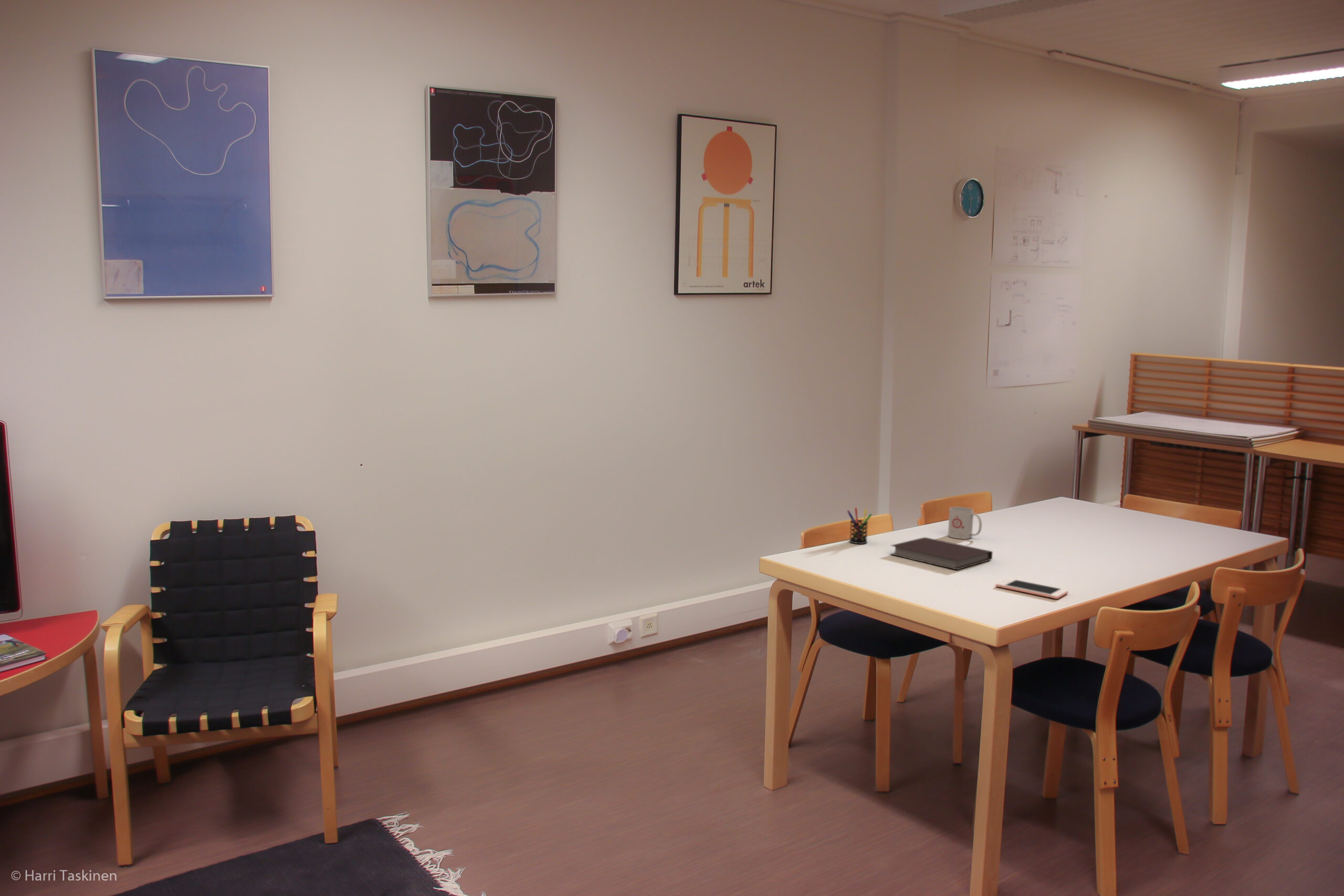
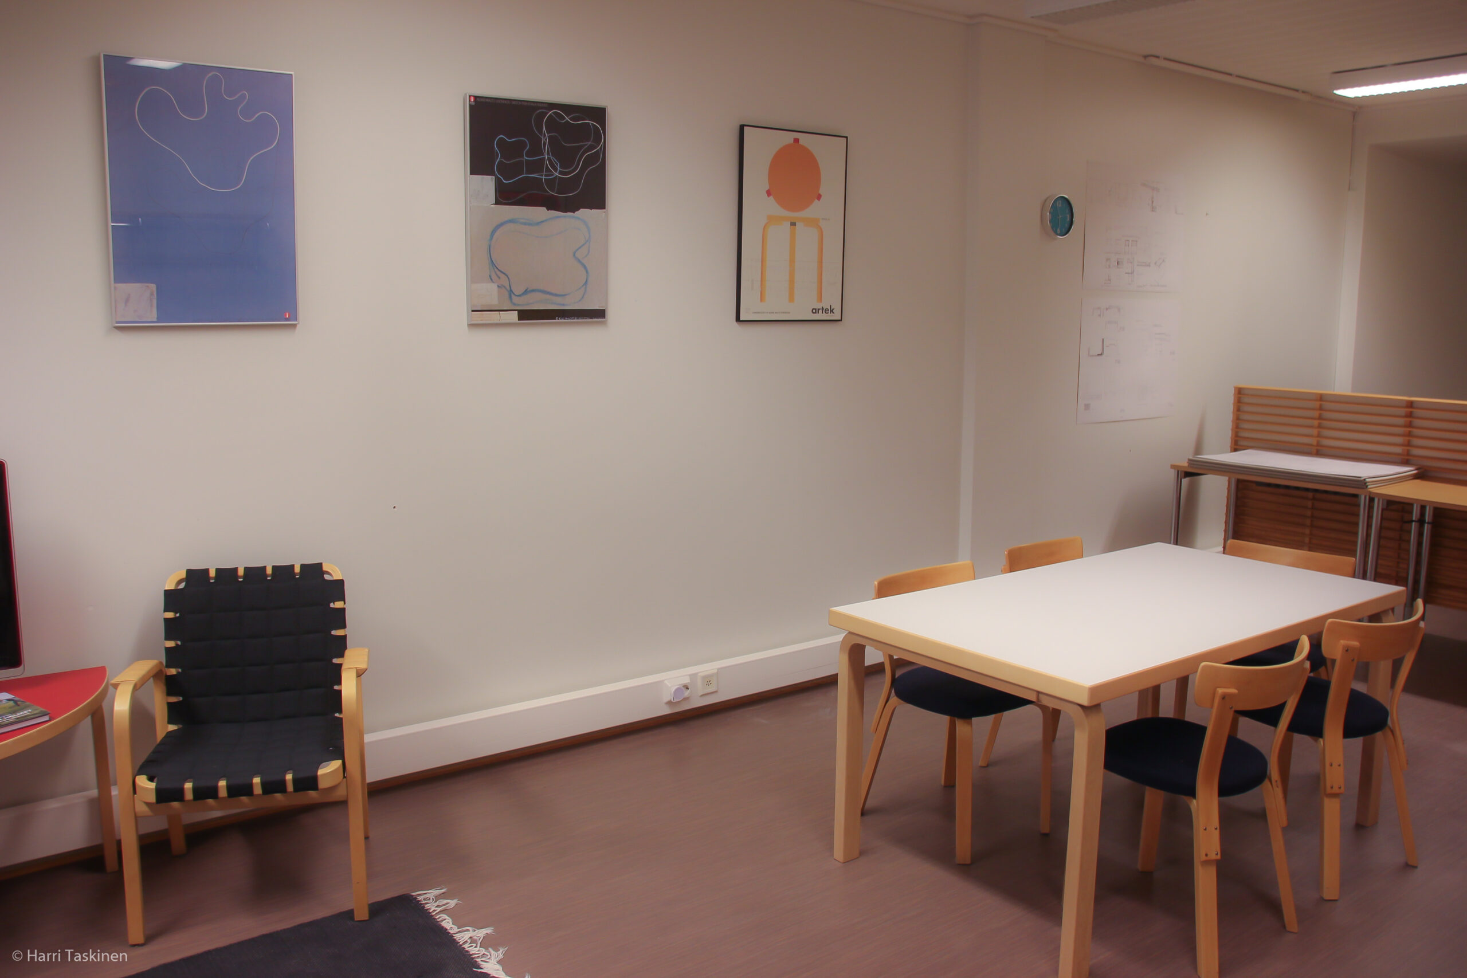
- notebook (941, 552)
- mug (965, 523)
- pen holder (860, 525)
- cell phone (1031, 588)
